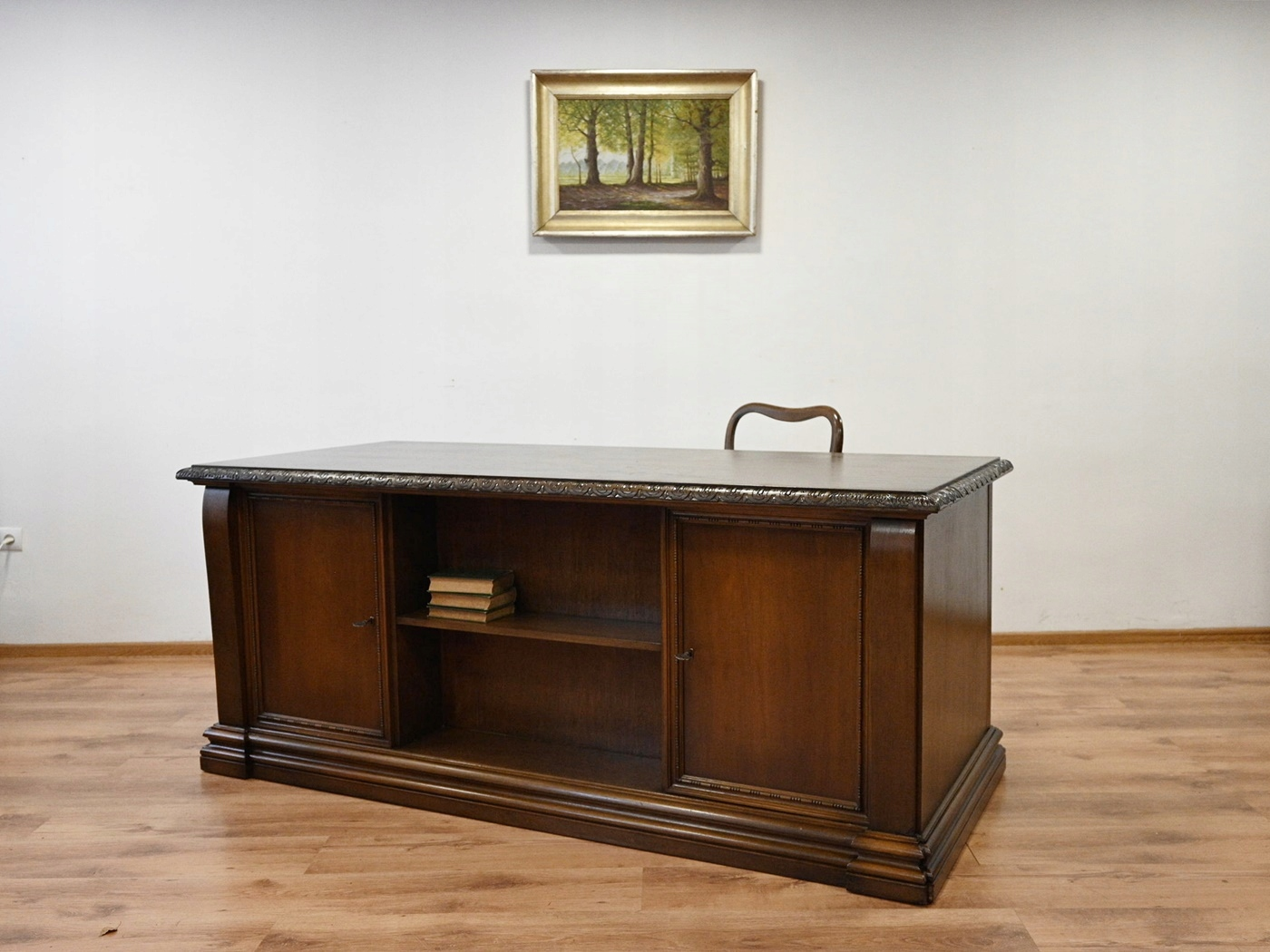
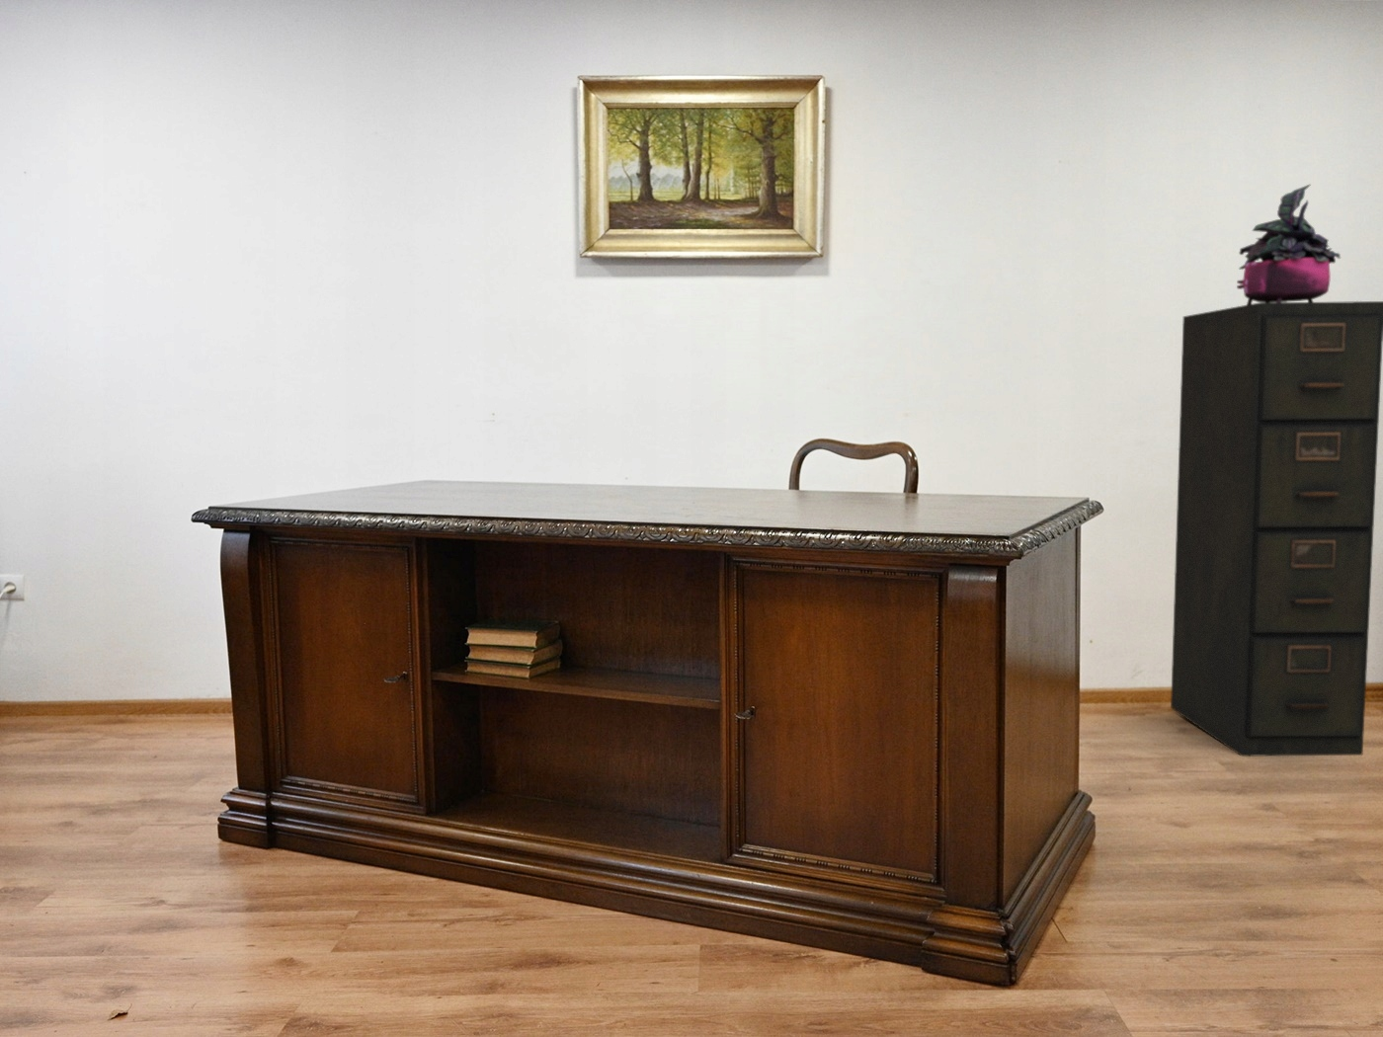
+ potted plant (1282, 247)
+ filing cabinet (1271, 524)
